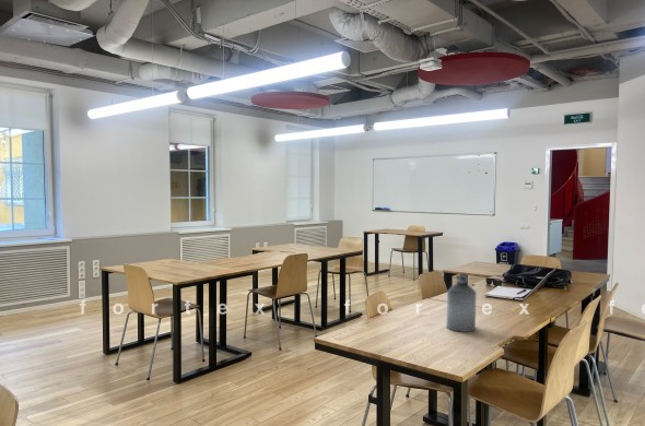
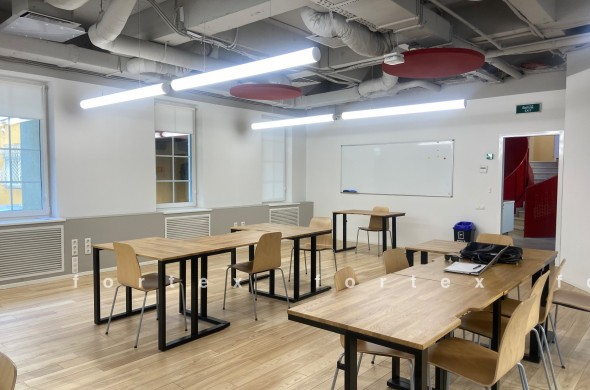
- bottle (461, 300)
